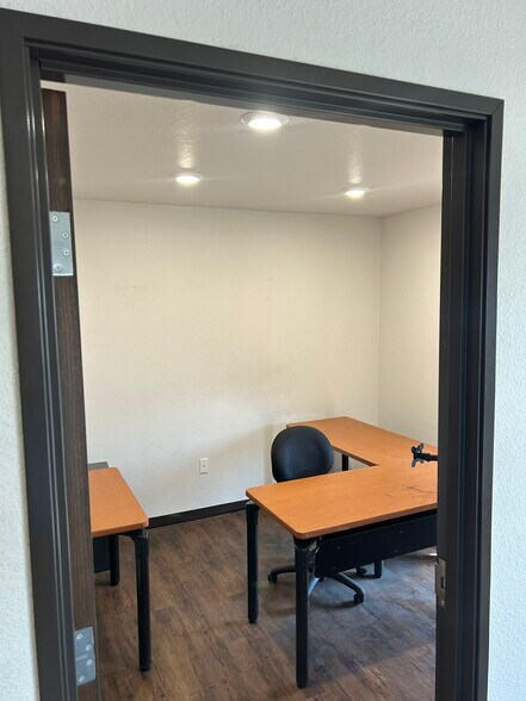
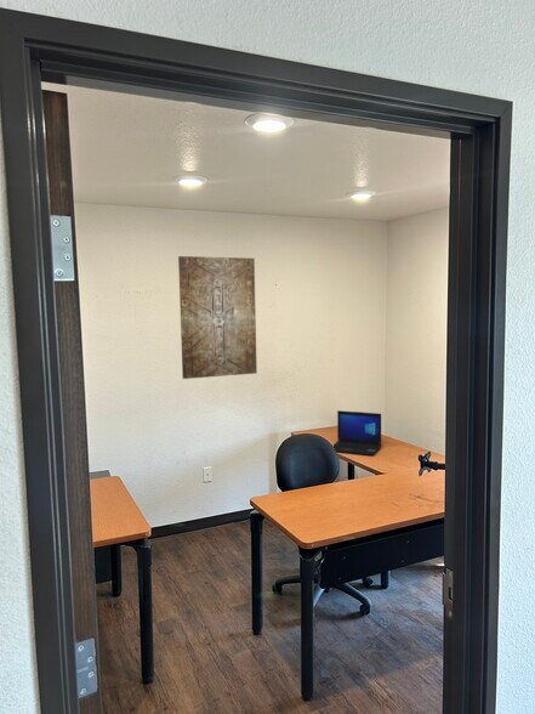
+ laptop (354, 431)
+ wall art (218, 317)
